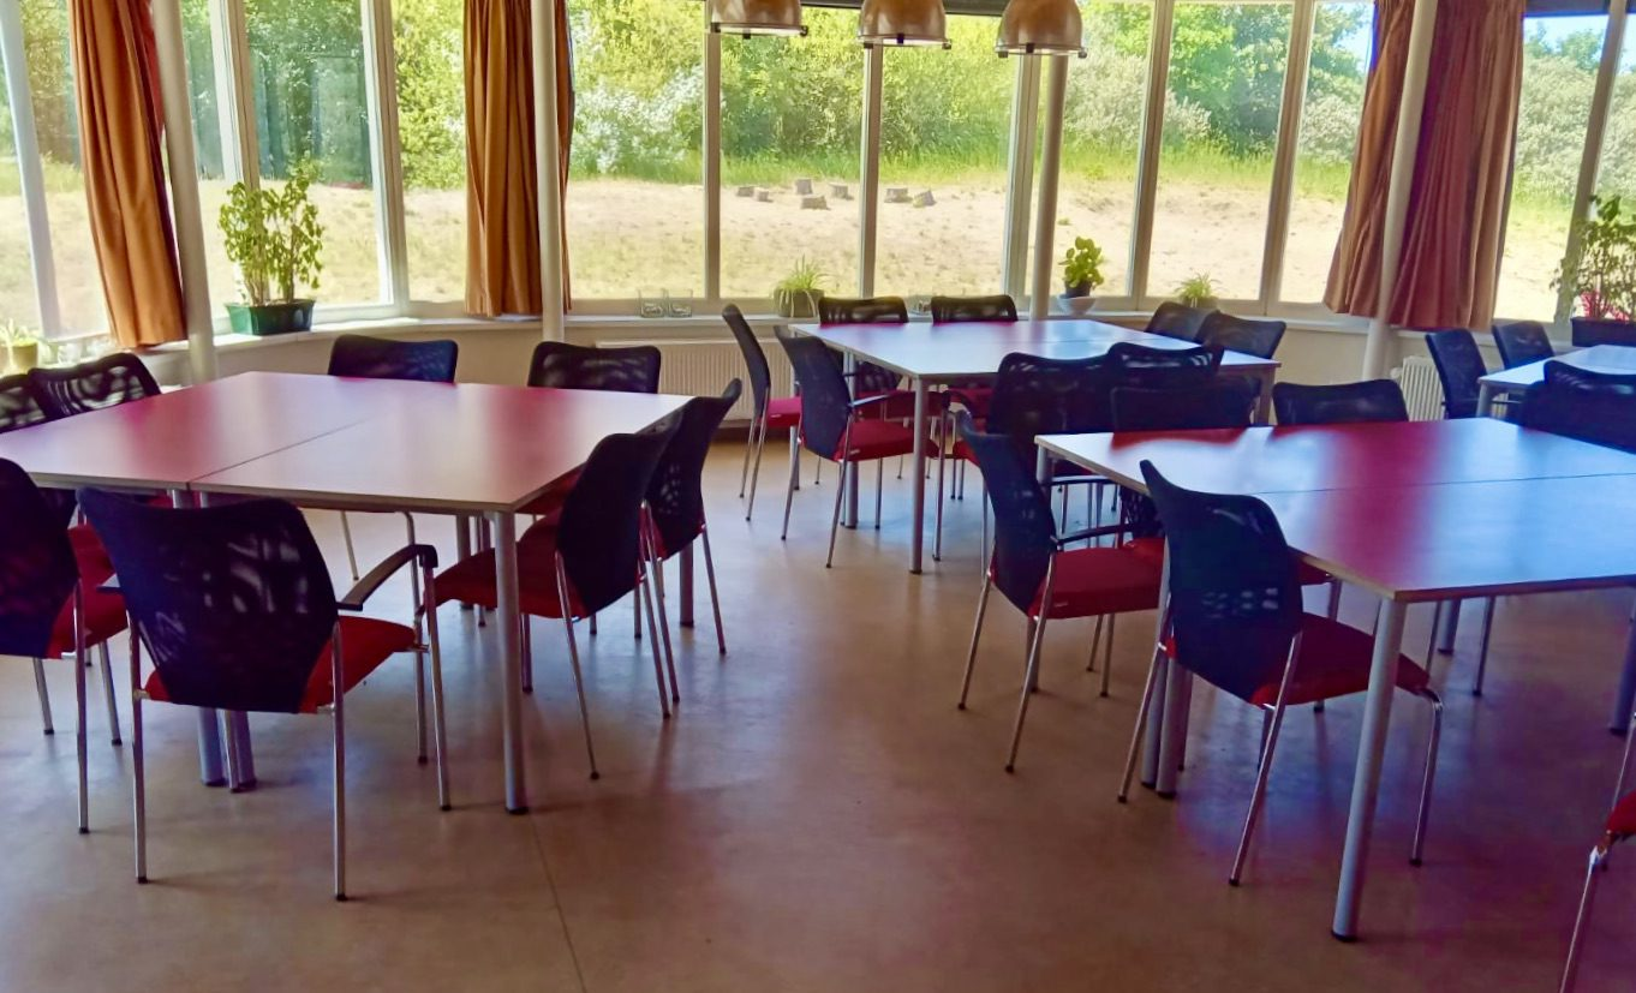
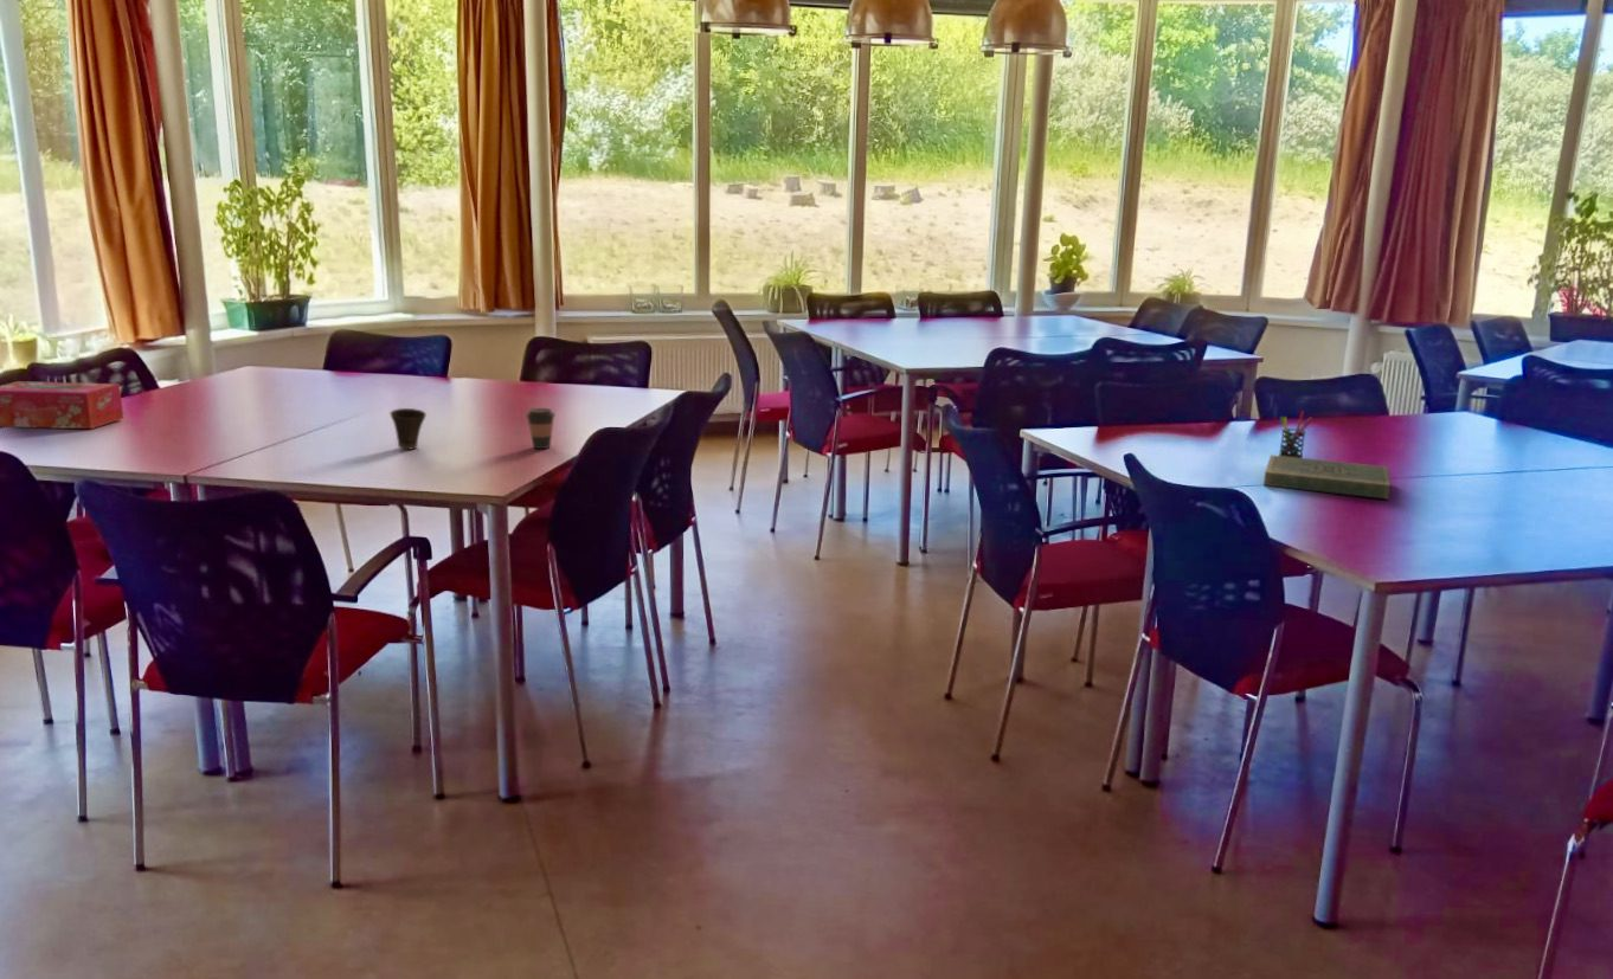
+ pen holder (1291, 433)
+ book (1326, 475)
+ coffee cup (540, 429)
+ tissue box (53, 404)
+ cup (409, 430)
